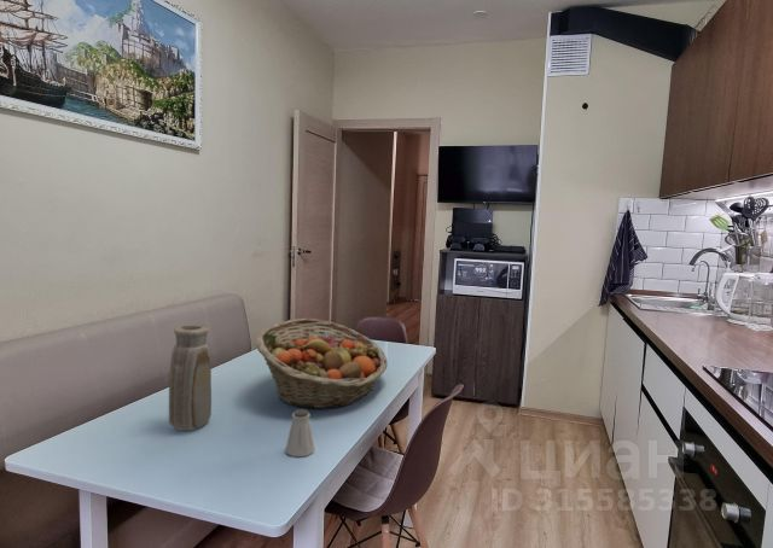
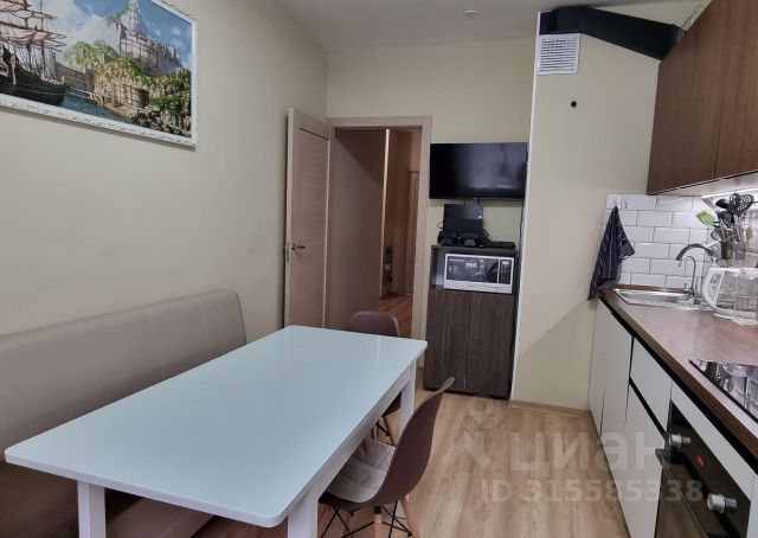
- vase (190, 377)
- fruit basket (324, 360)
- saltshaker (300, 431)
